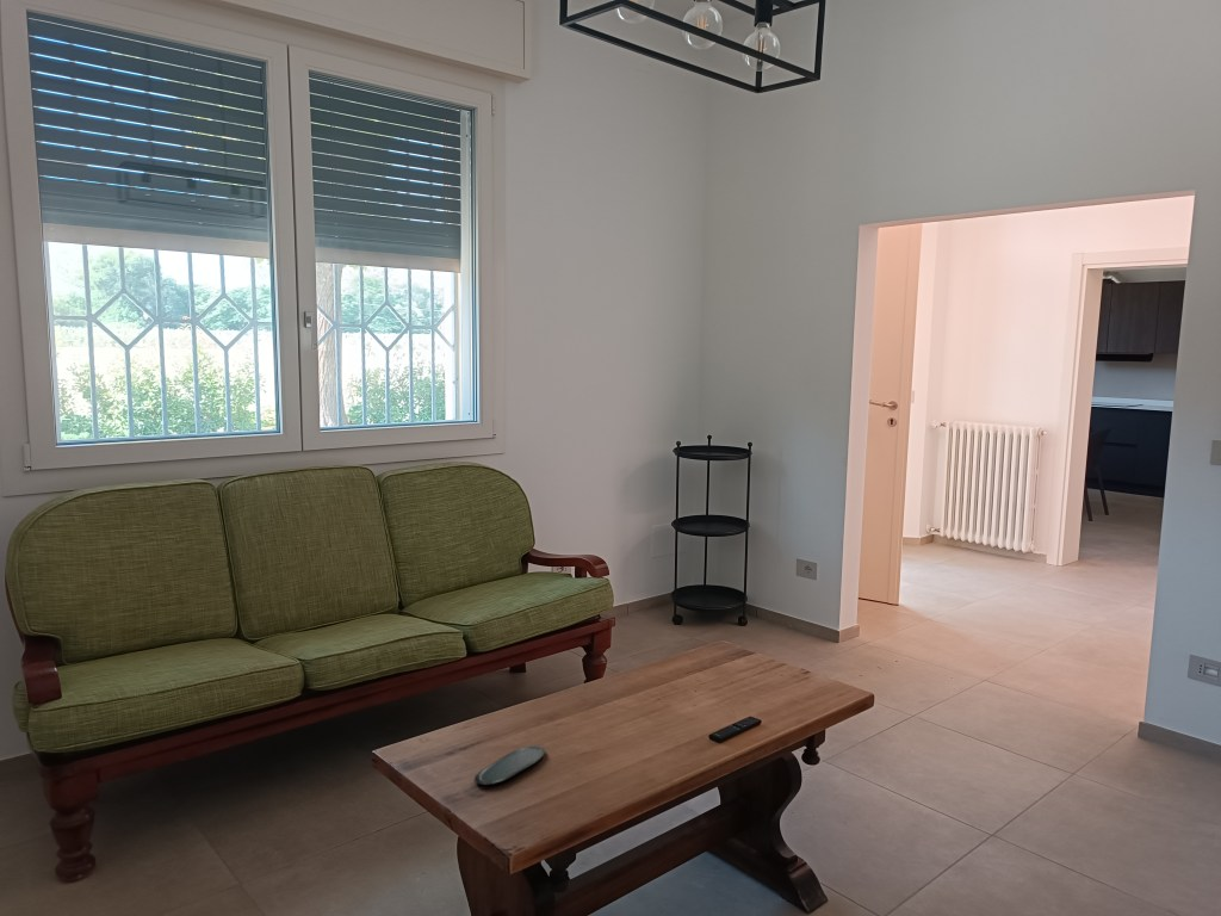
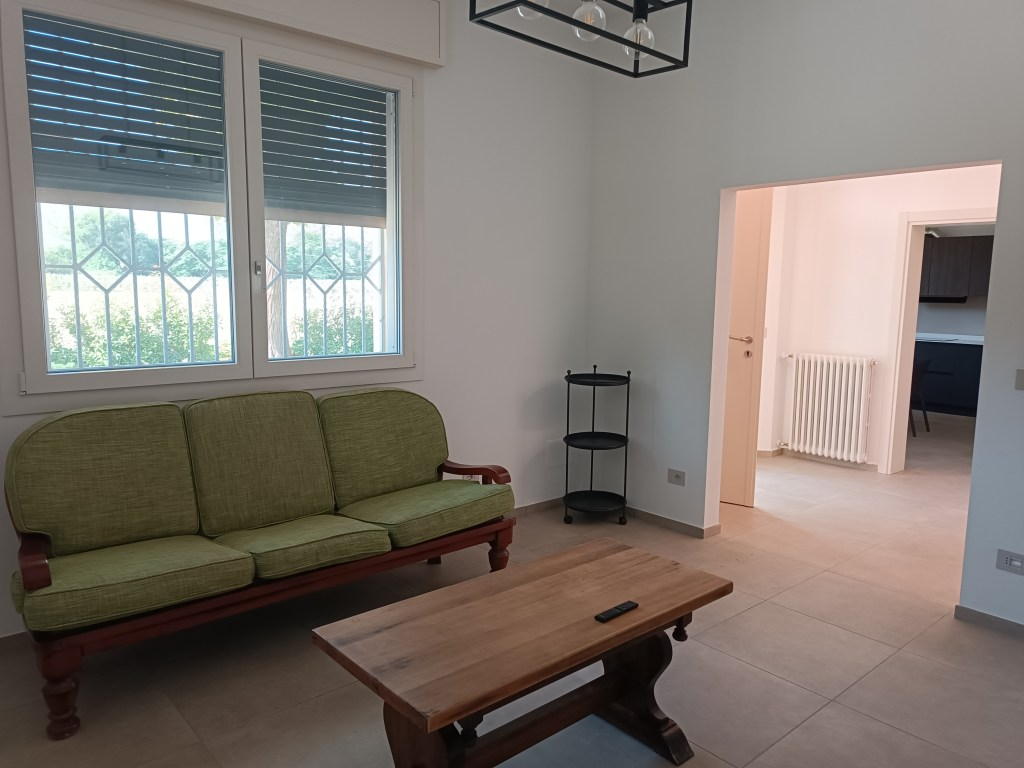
- oval tray (510, 763)
